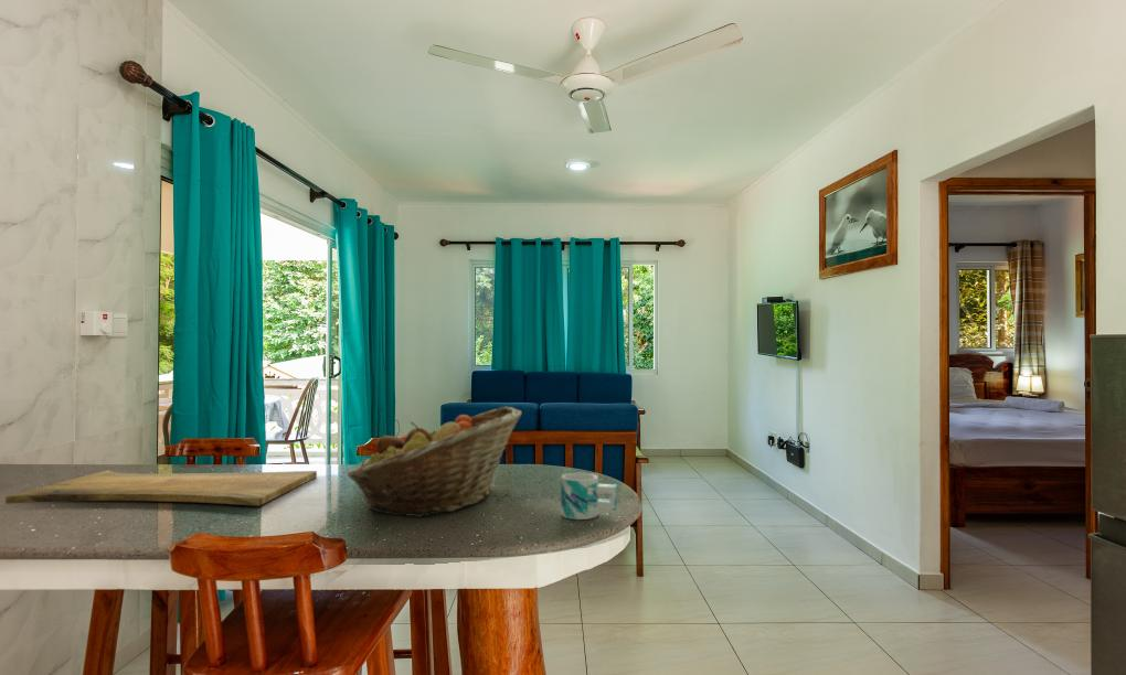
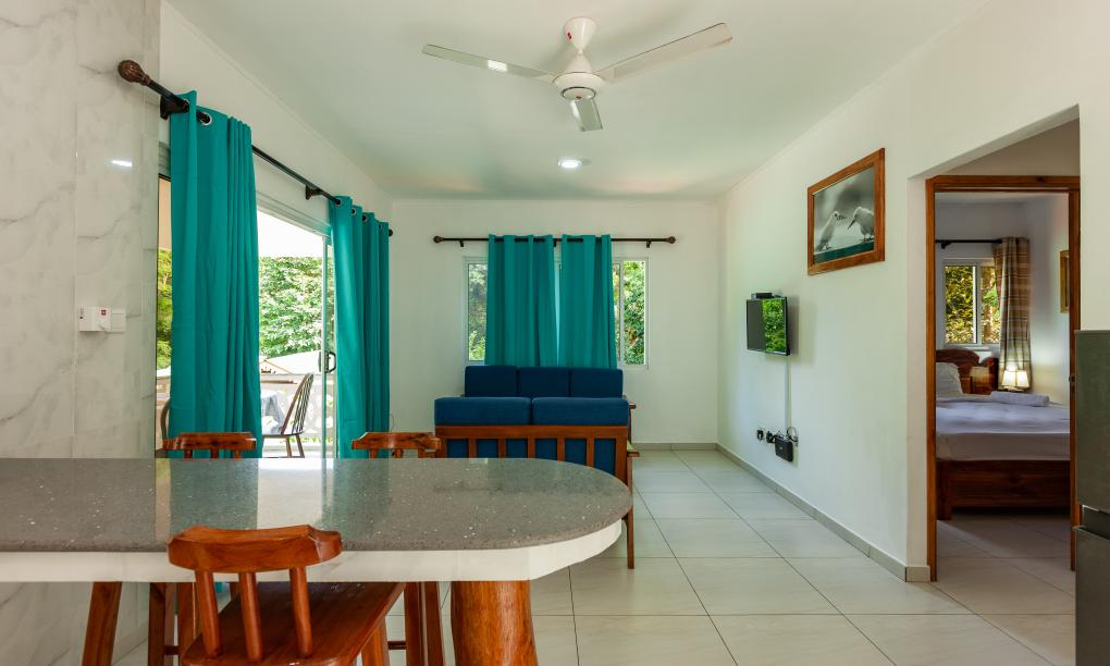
- mug (588, 495)
- cutting board (174, 485)
- fruit basket (439, 453)
